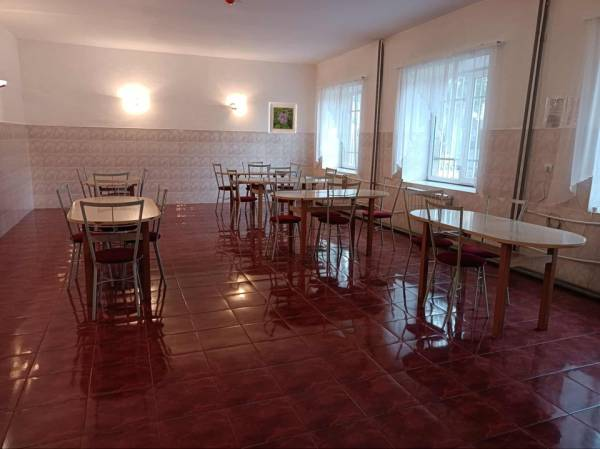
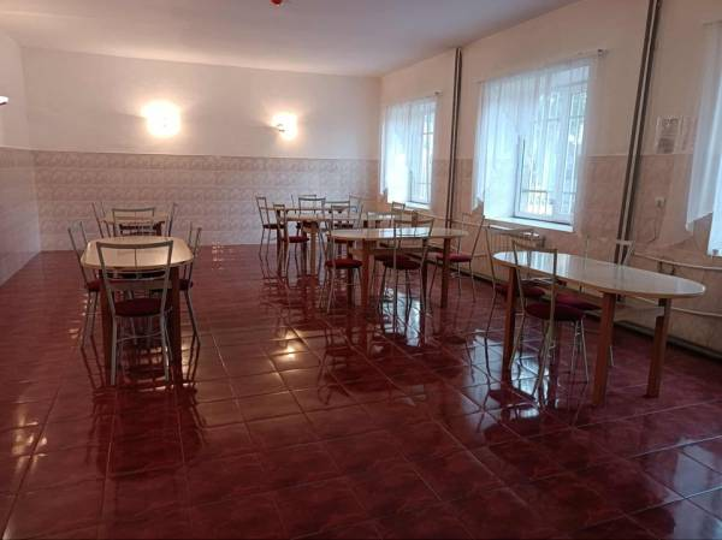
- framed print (283, 118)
